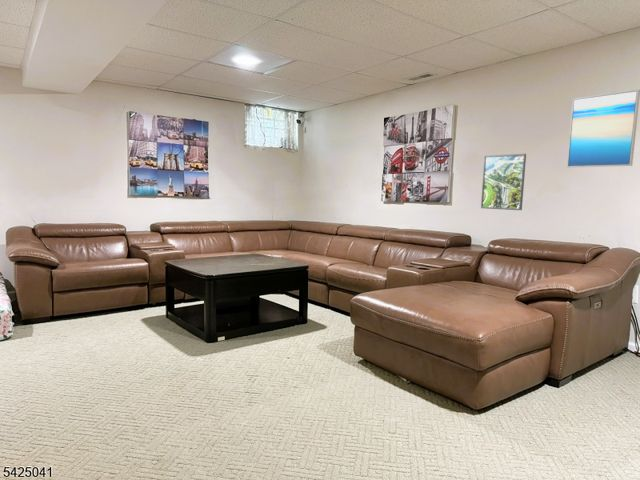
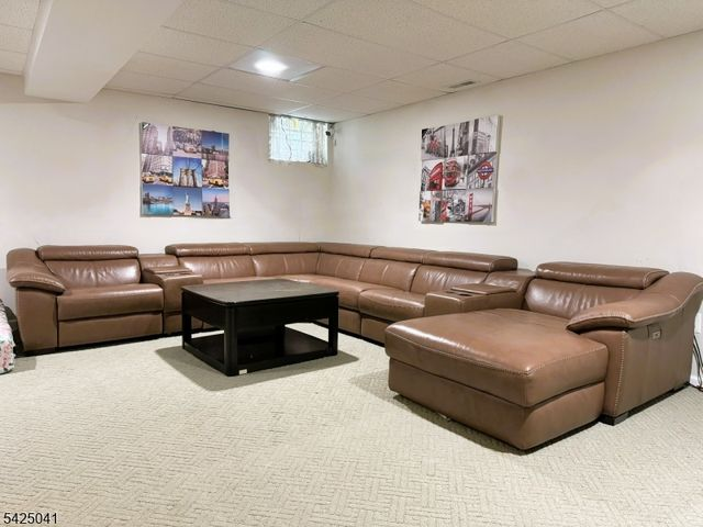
- wall art (601, 130)
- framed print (502, 182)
